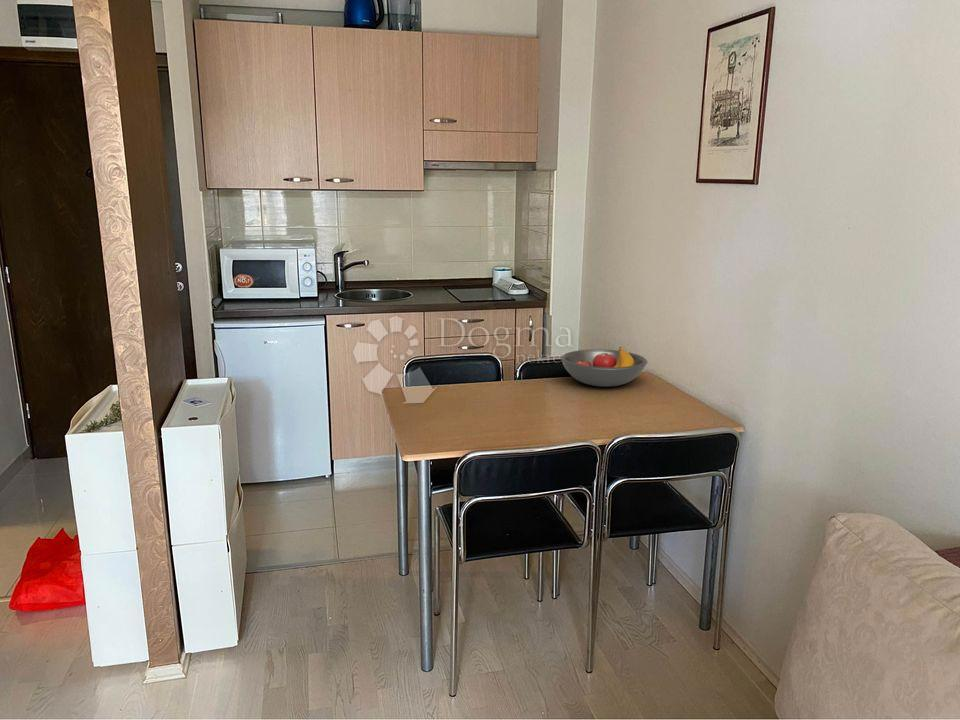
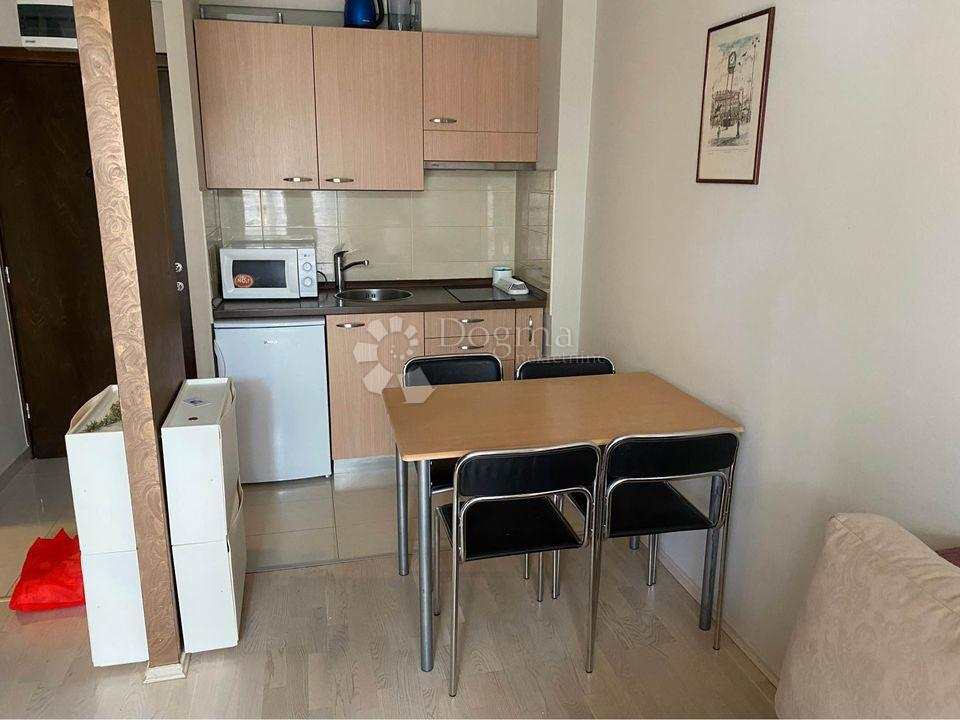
- fruit bowl (603, 367)
